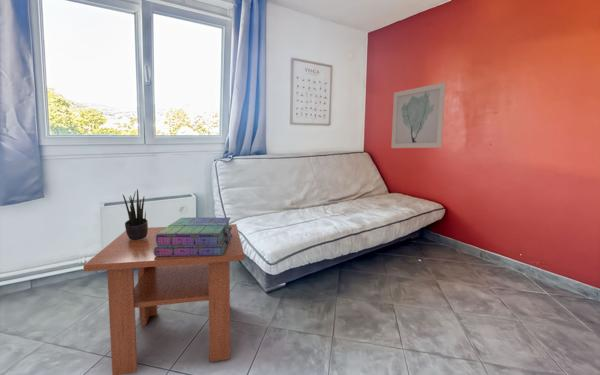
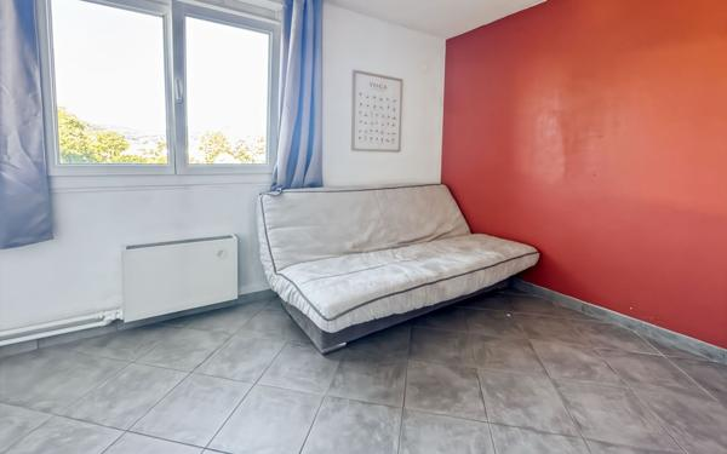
- stack of books (197, 233)
- wall art (416, 118)
- potted plant (135, 213)
- coffee table (179, 288)
